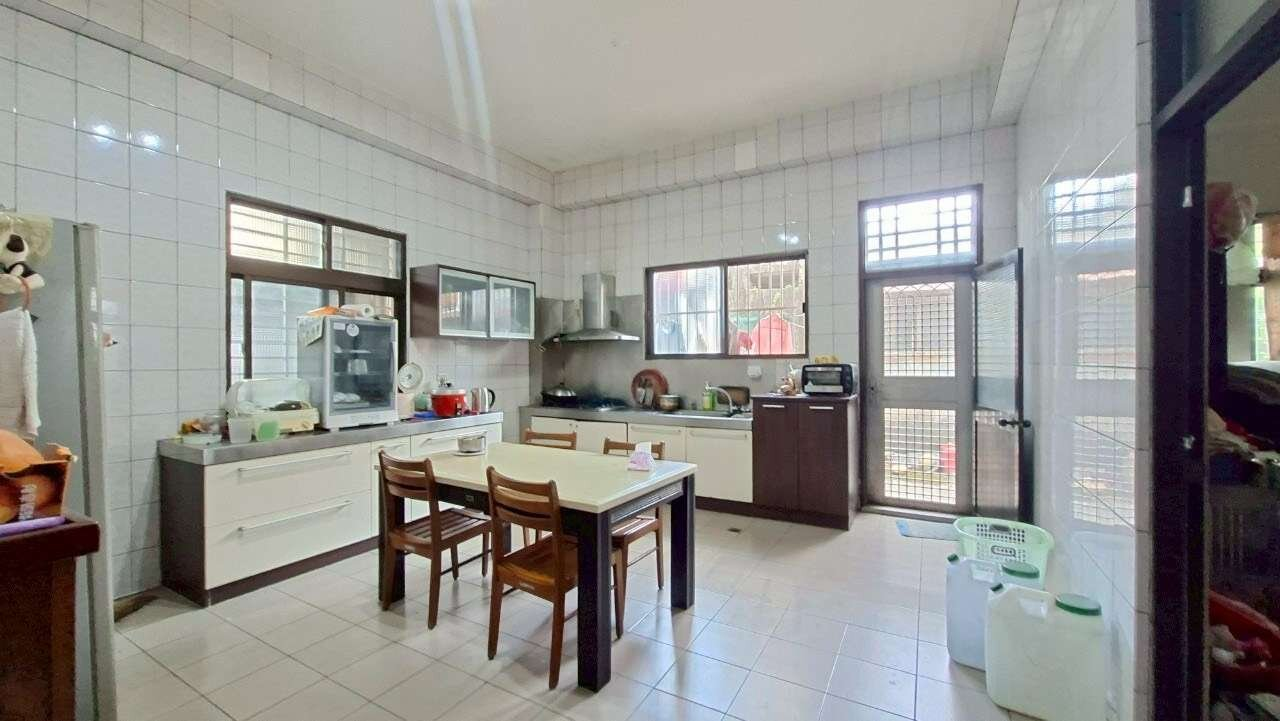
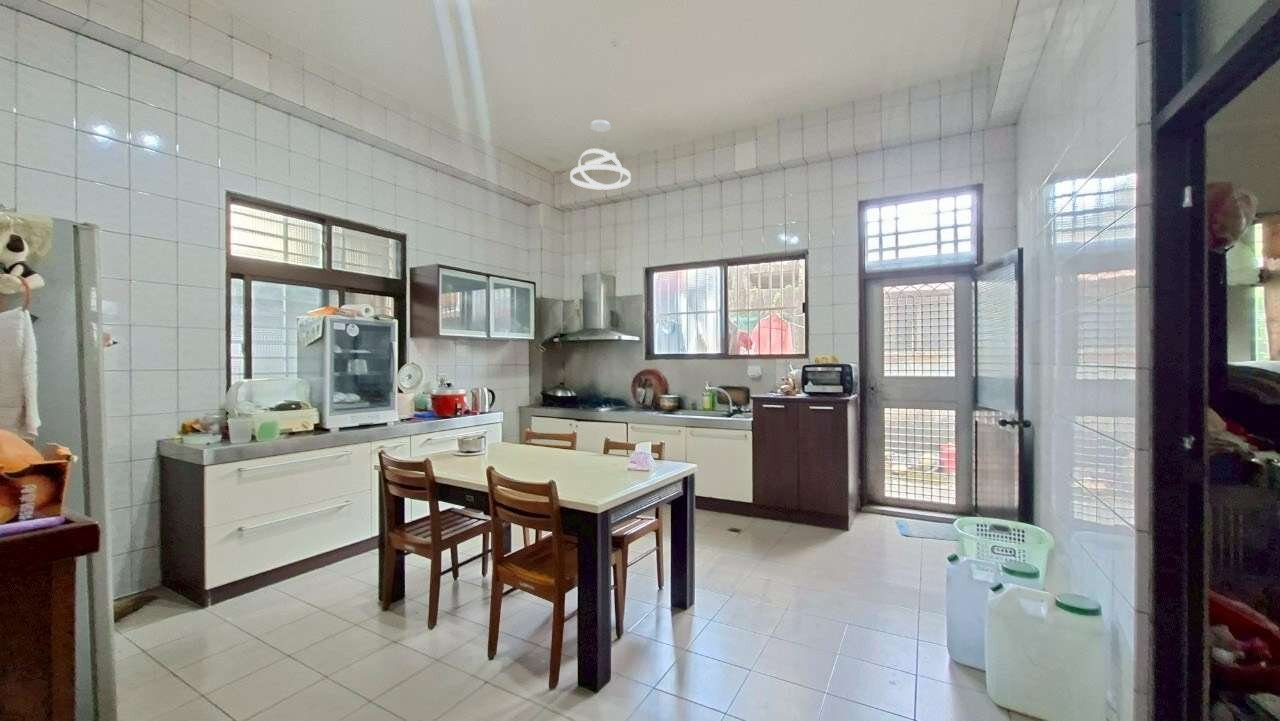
+ pendant light (600, 153)
